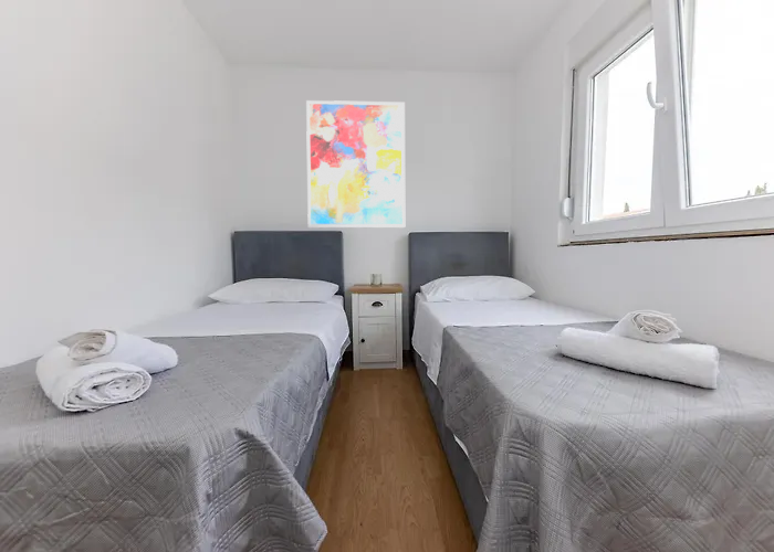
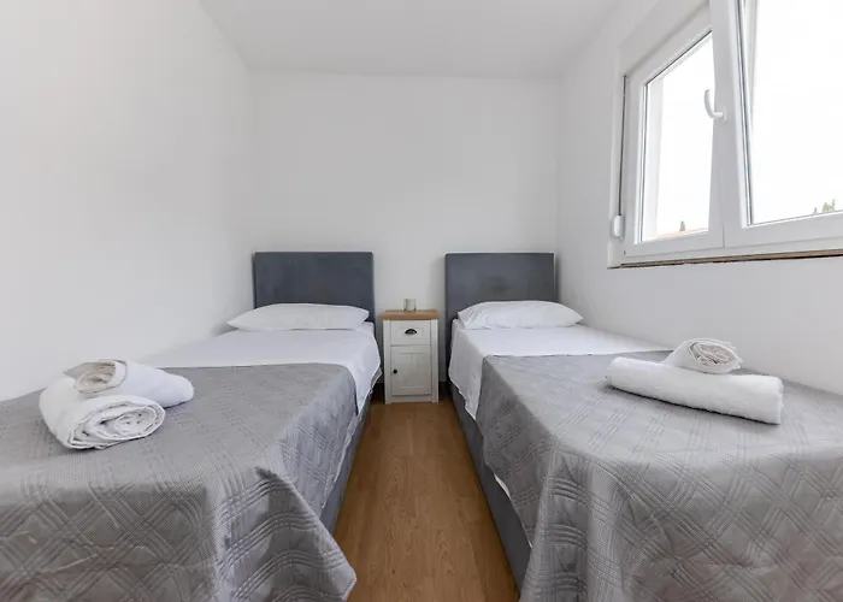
- wall art (356, 164)
